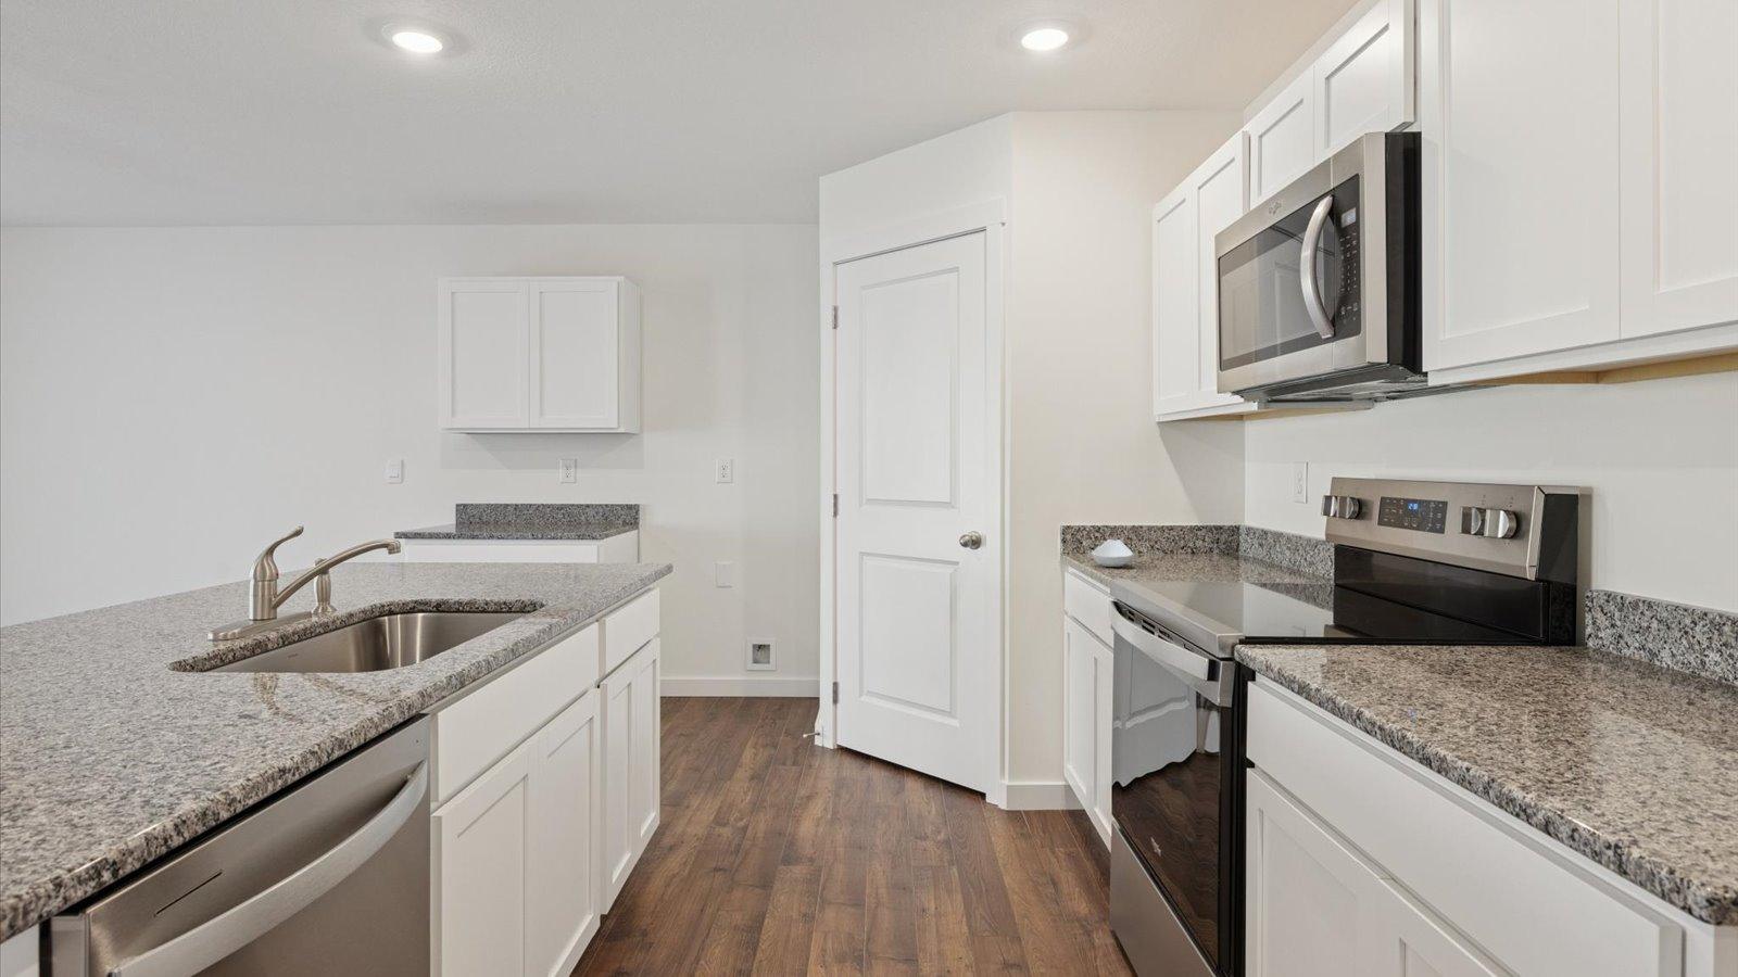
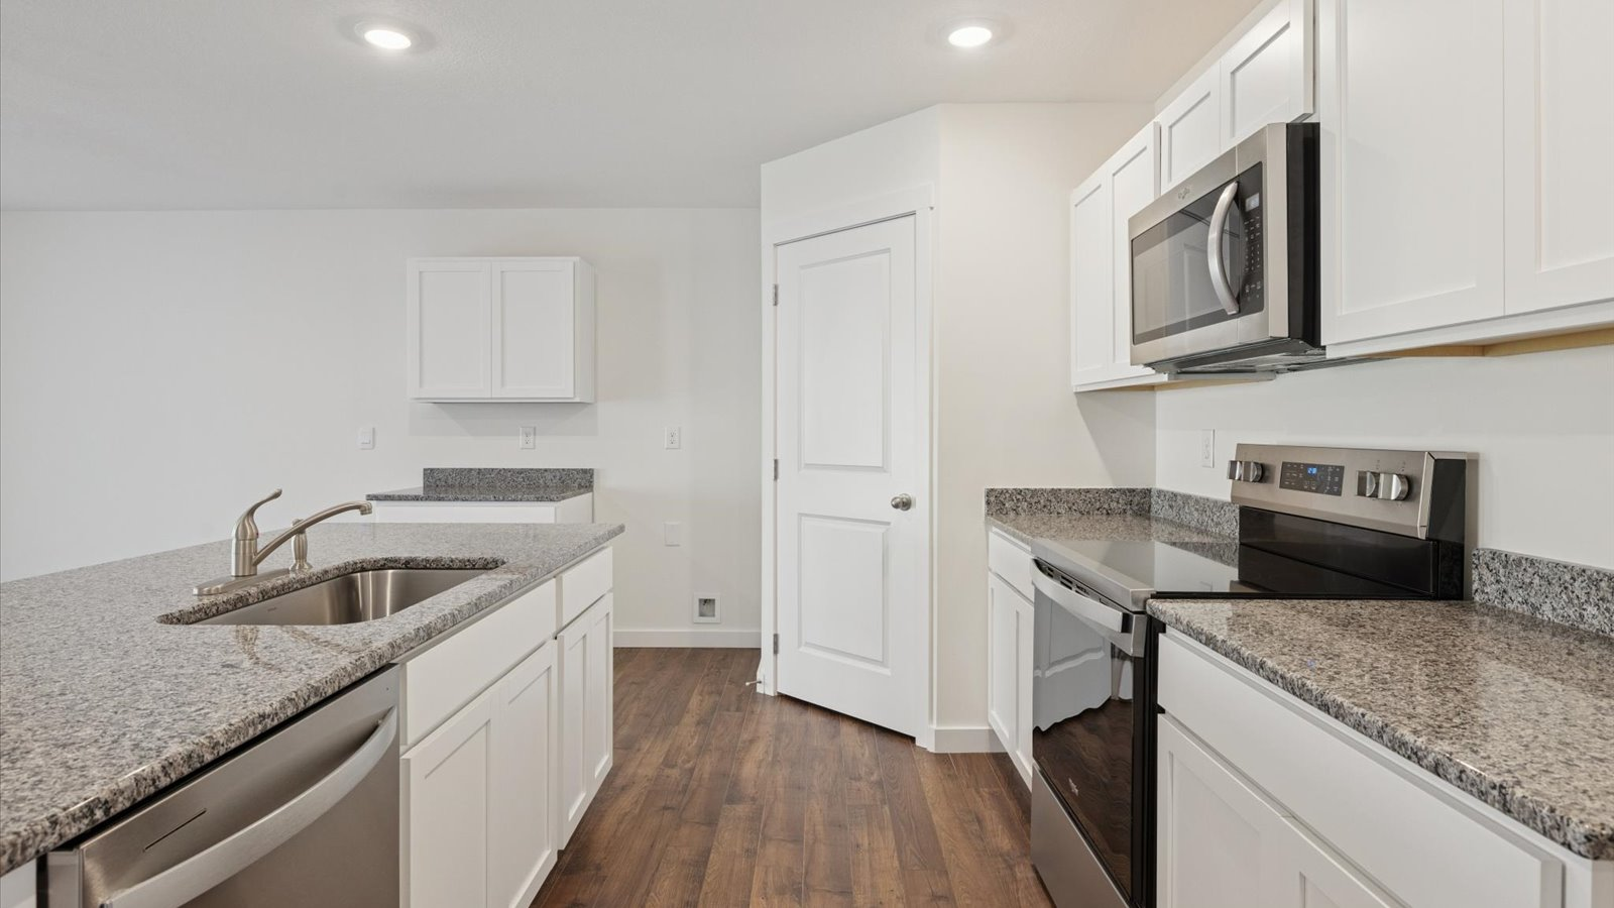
- spoon rest (1113, 551)
